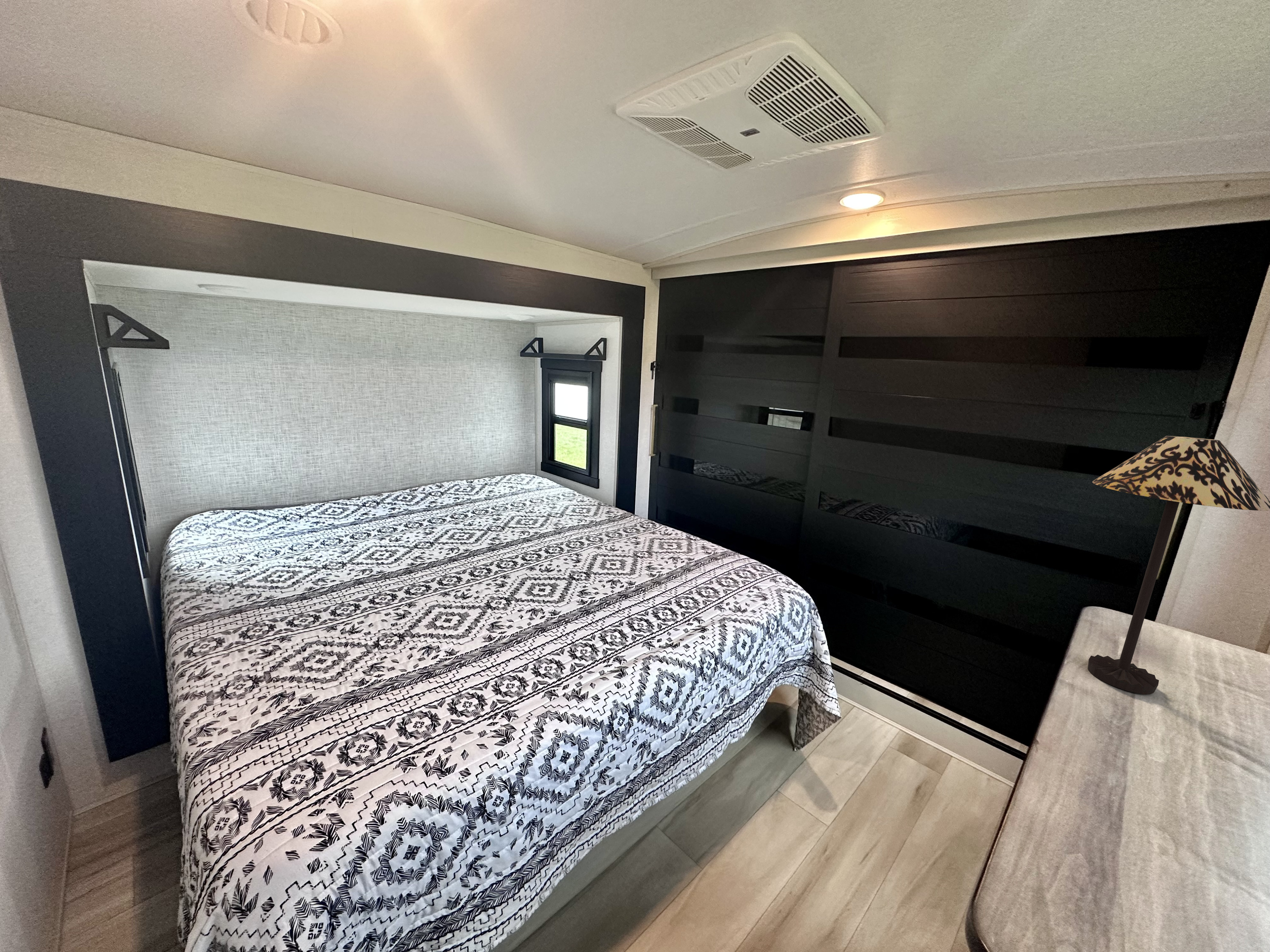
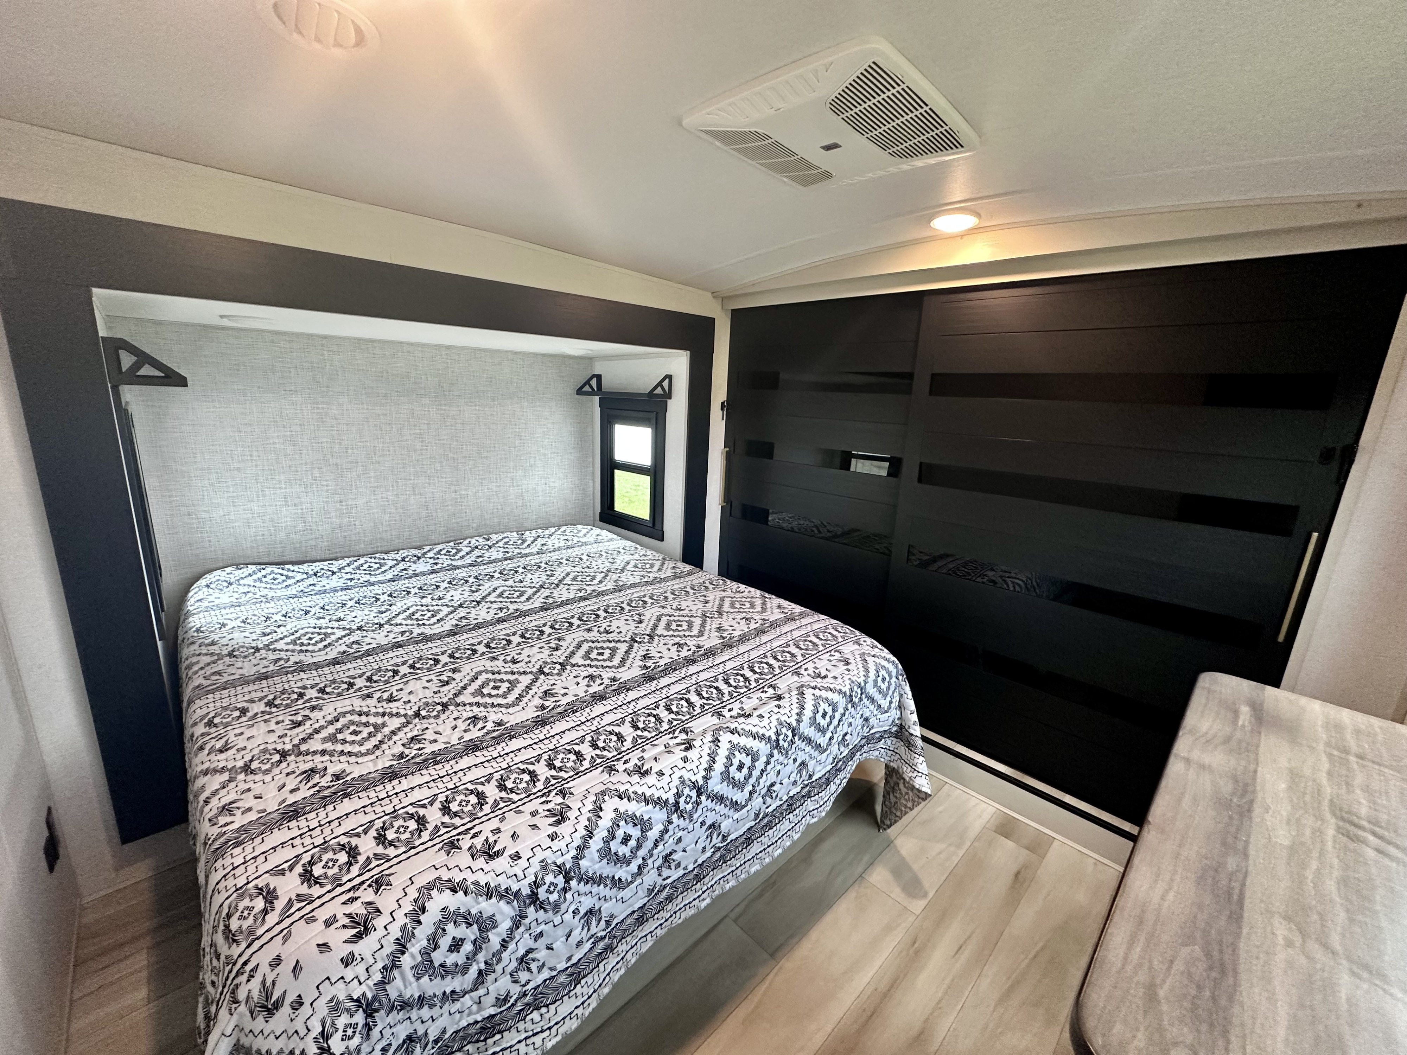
- table lamp (1154, 565)
